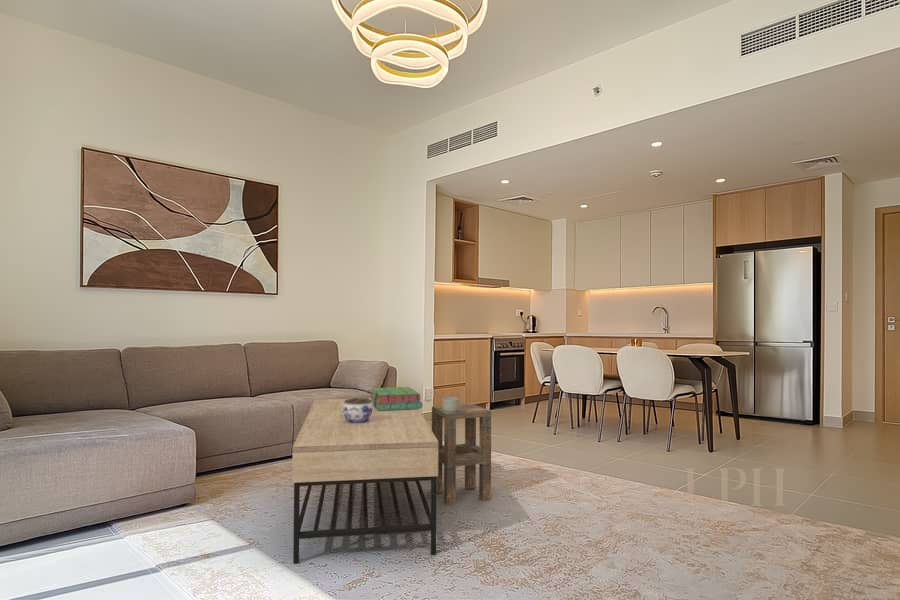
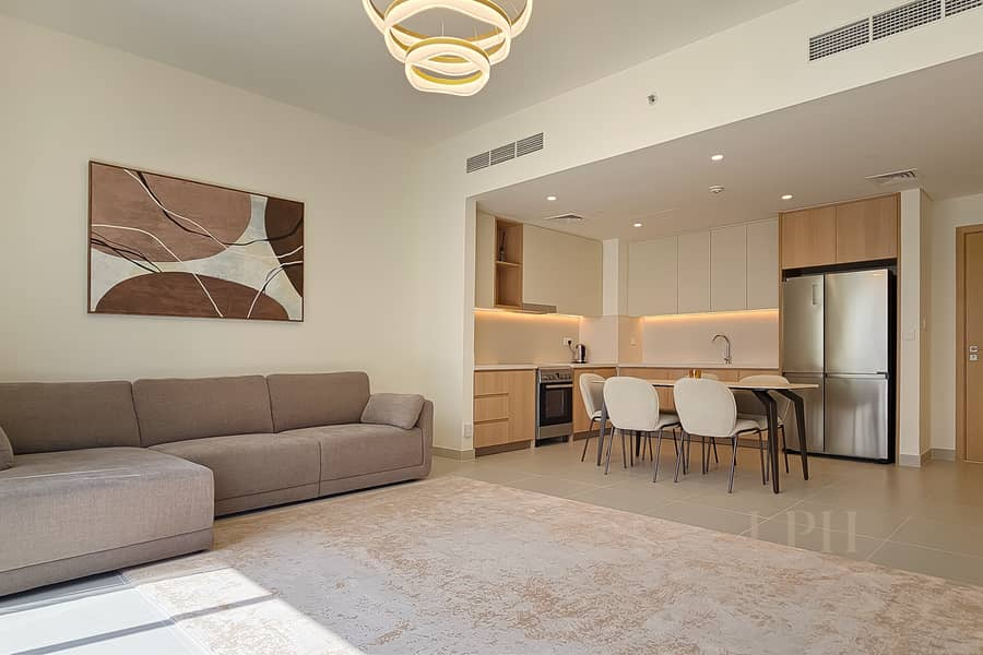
- mug (452, 404)
- side table (460, 451)
- jar (357, 410)
- stack of books (395, 397)
- coffee table (364, 464)
